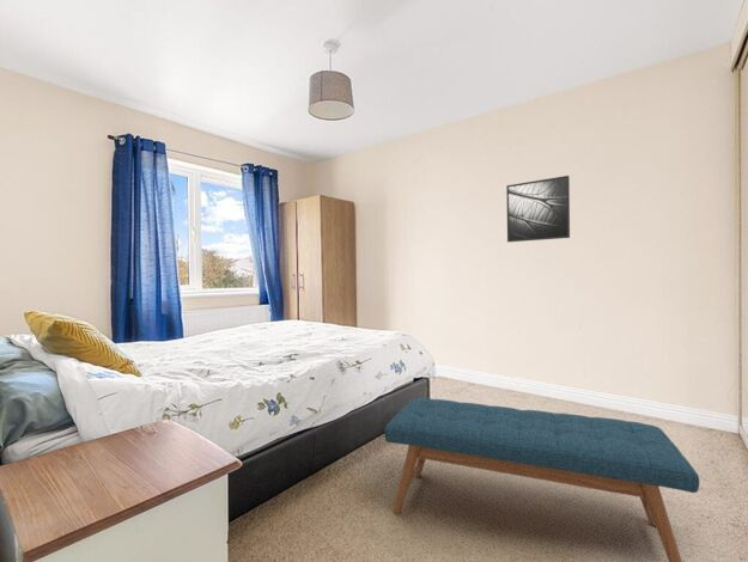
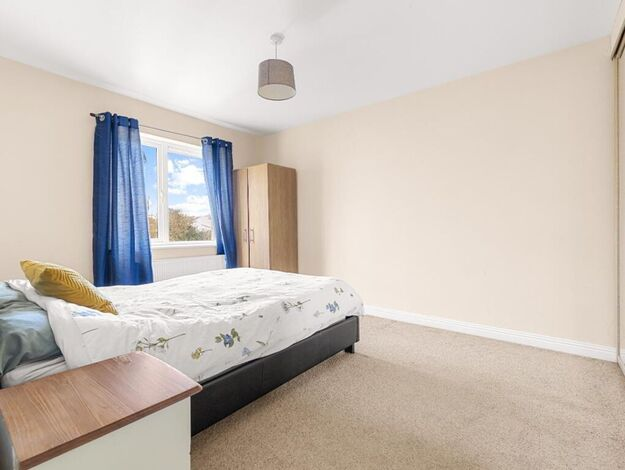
- bench (521, 468)
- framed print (536, 210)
